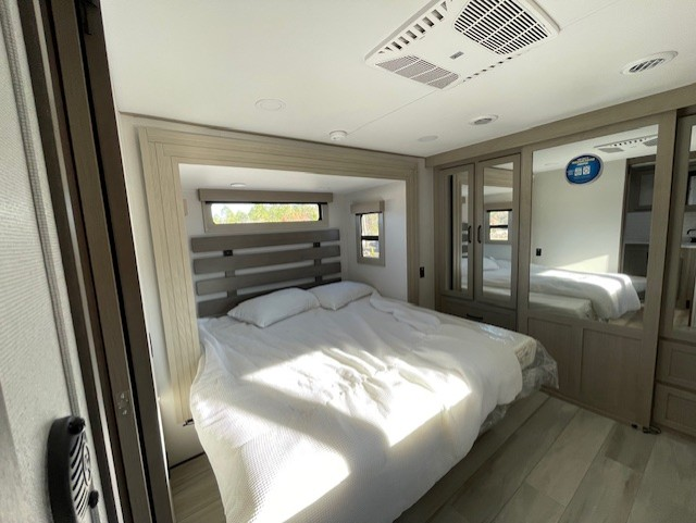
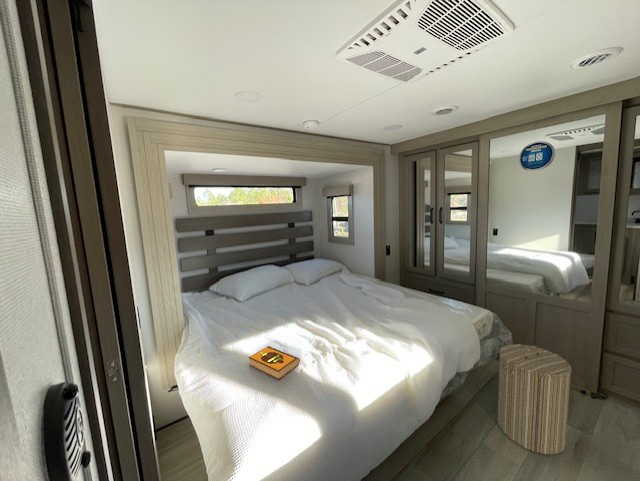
+ laundry hamper (531, 389)
+ hardback book (274, 360)
